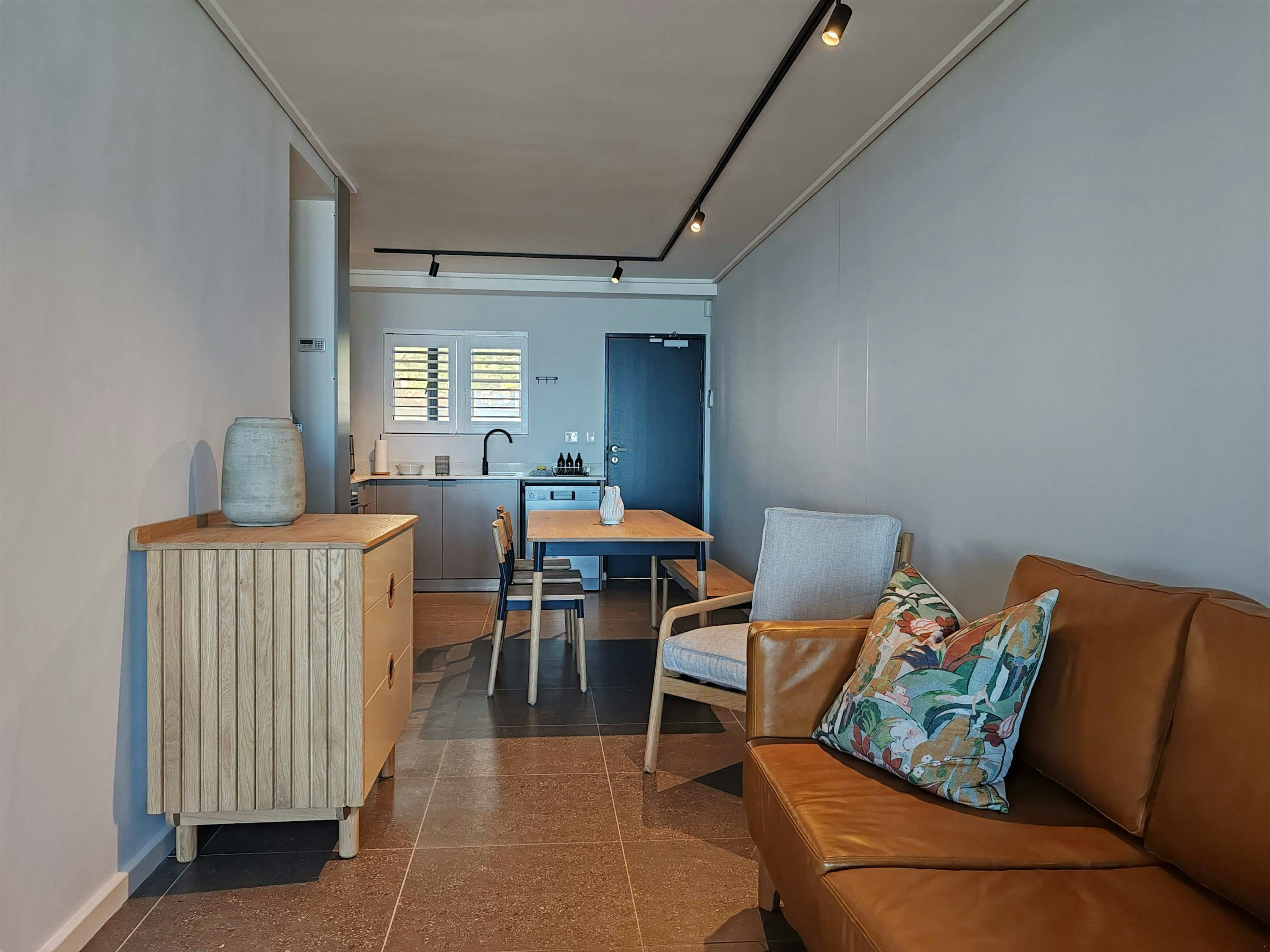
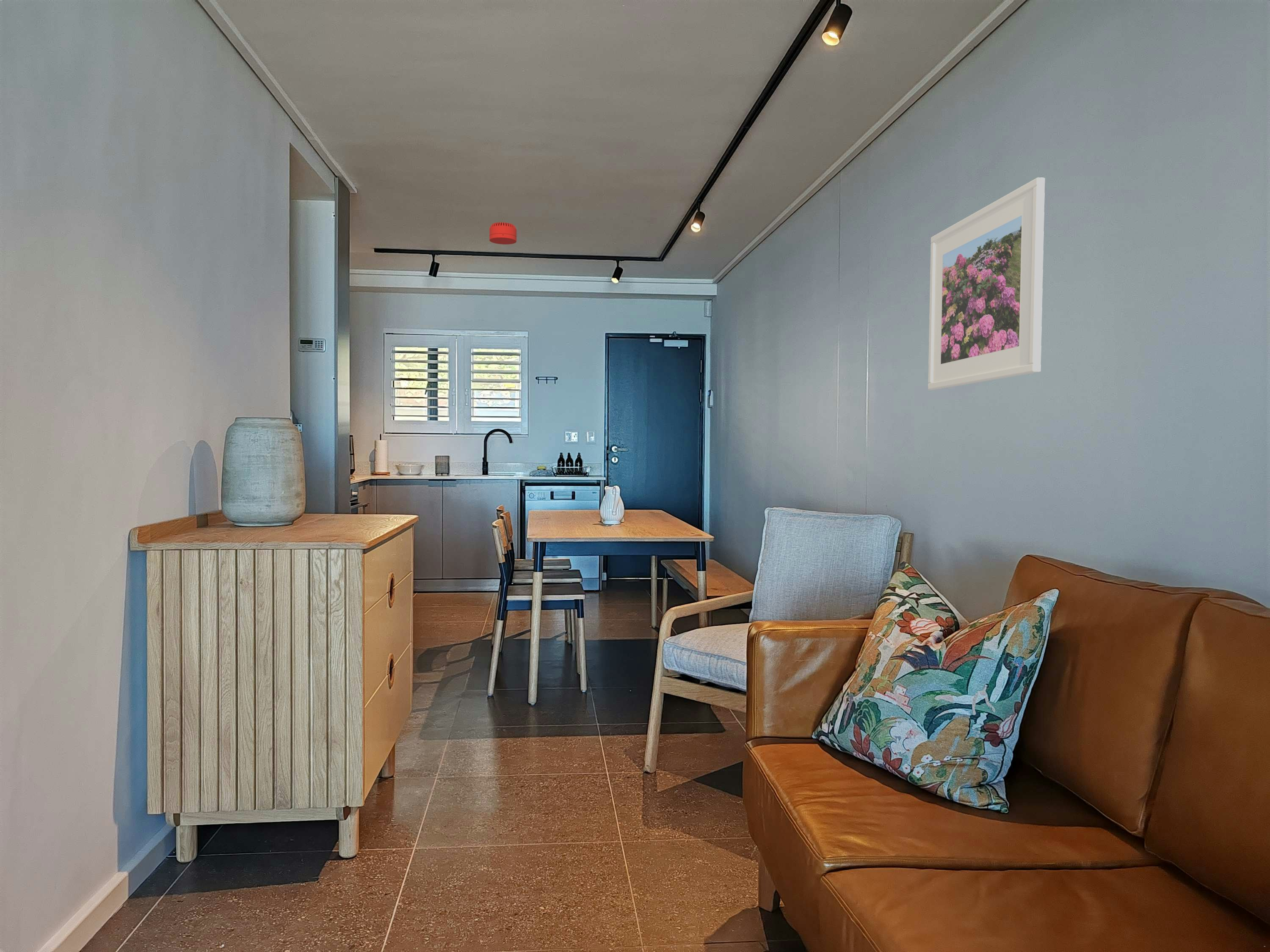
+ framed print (979, 296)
+ smoke detector (503, 233)
